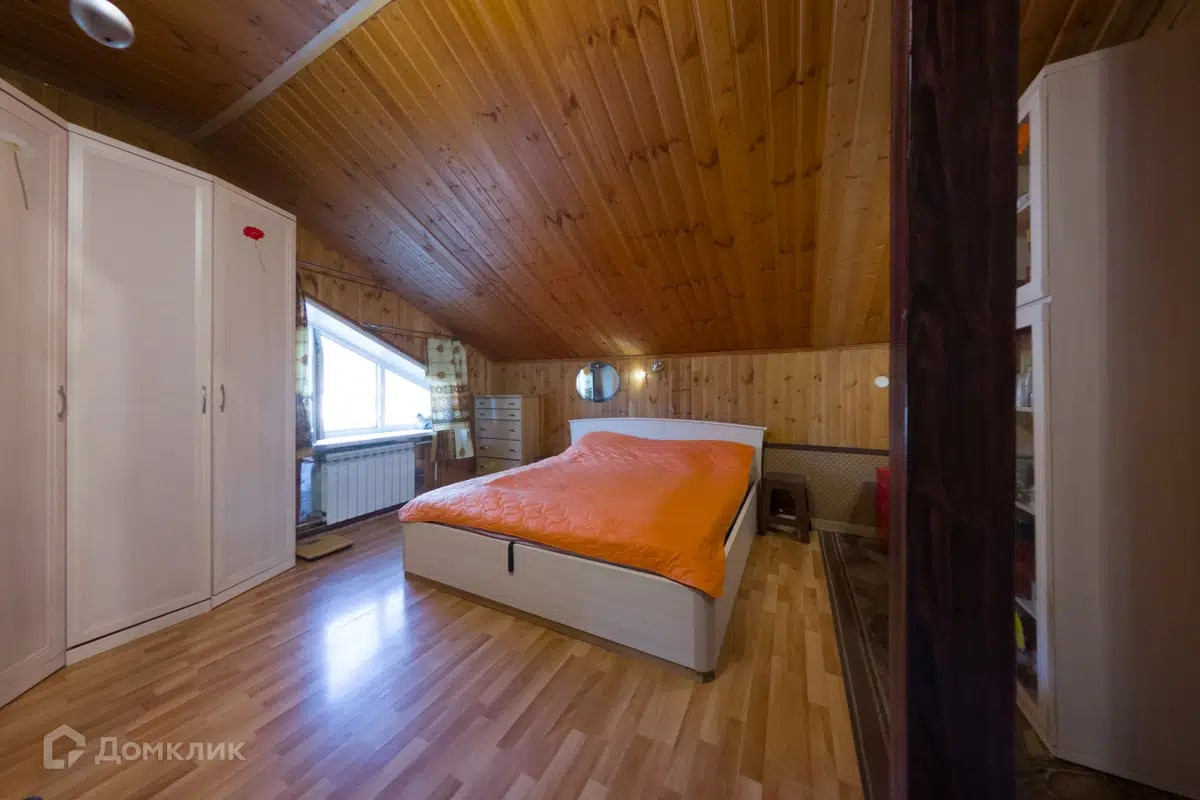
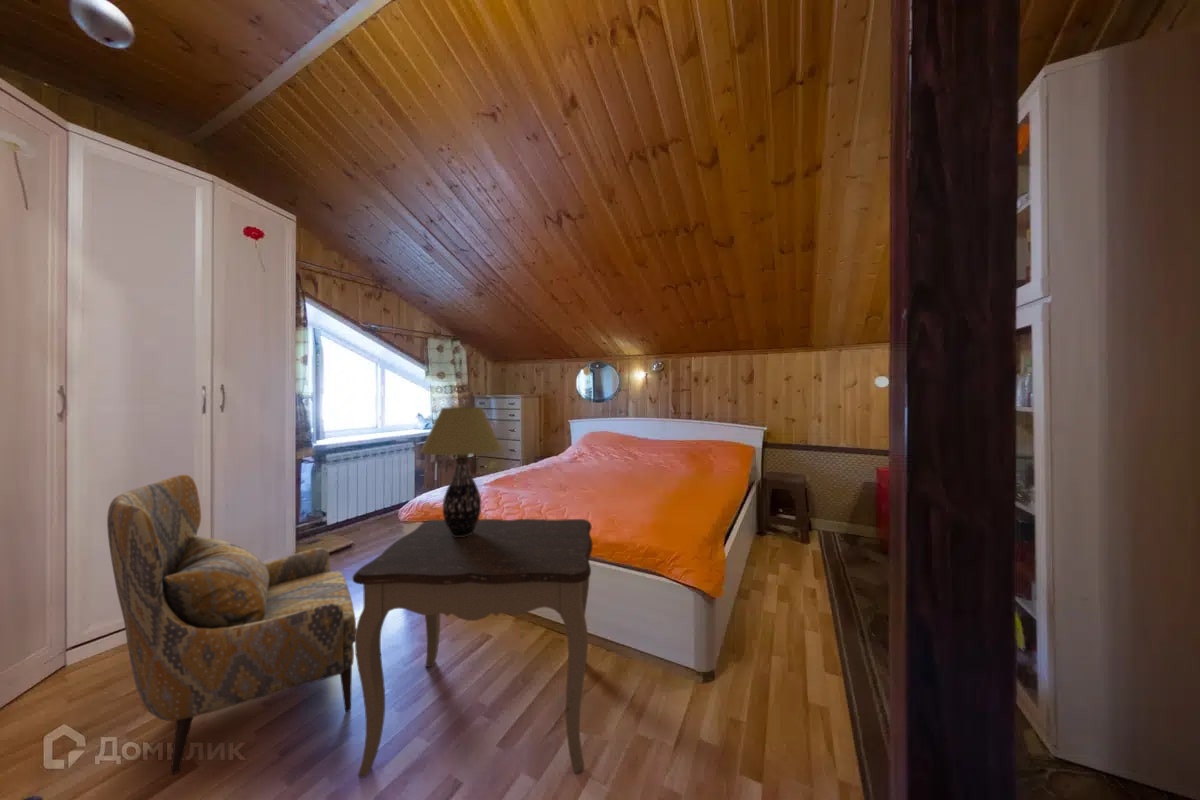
+ armchair (248, 592)
+ side table (495, 615)
+ table lamp (462, 470)
